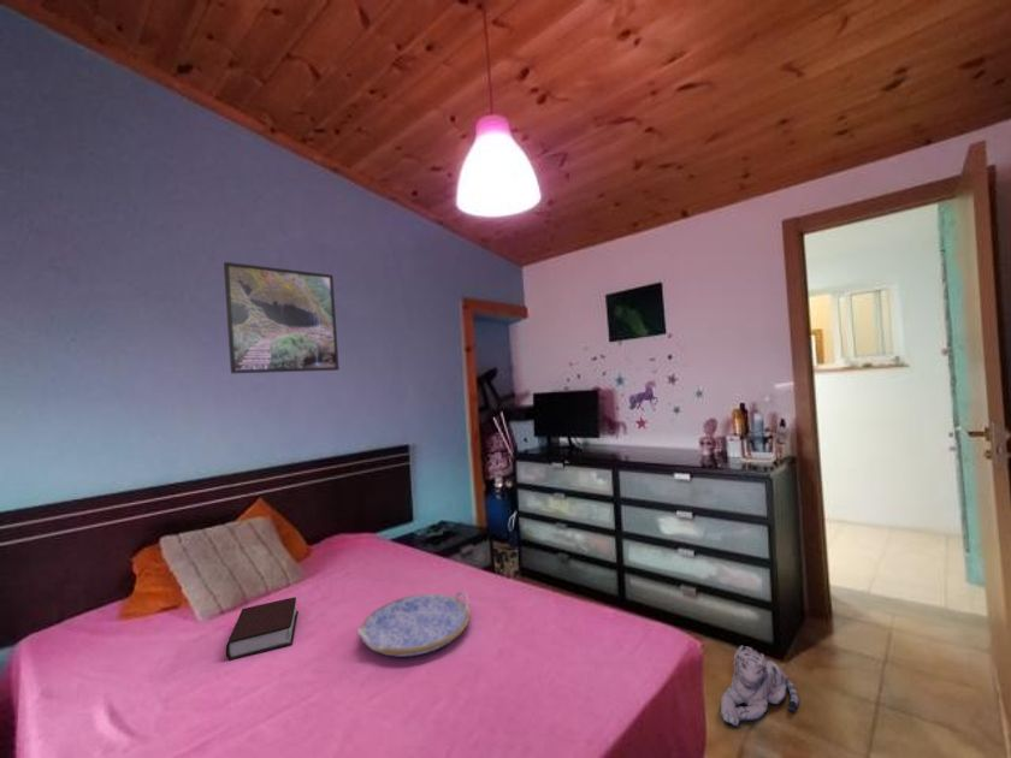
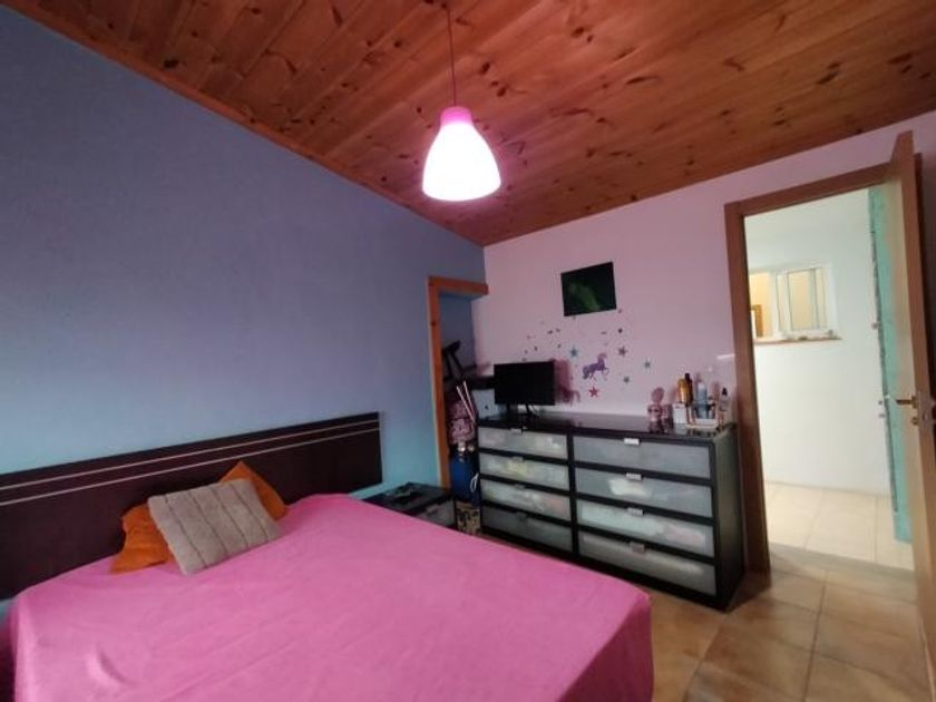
- bible (265, 626)
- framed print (285, 320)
- plush toy (757, 675)
- serving tray (416, 621)
